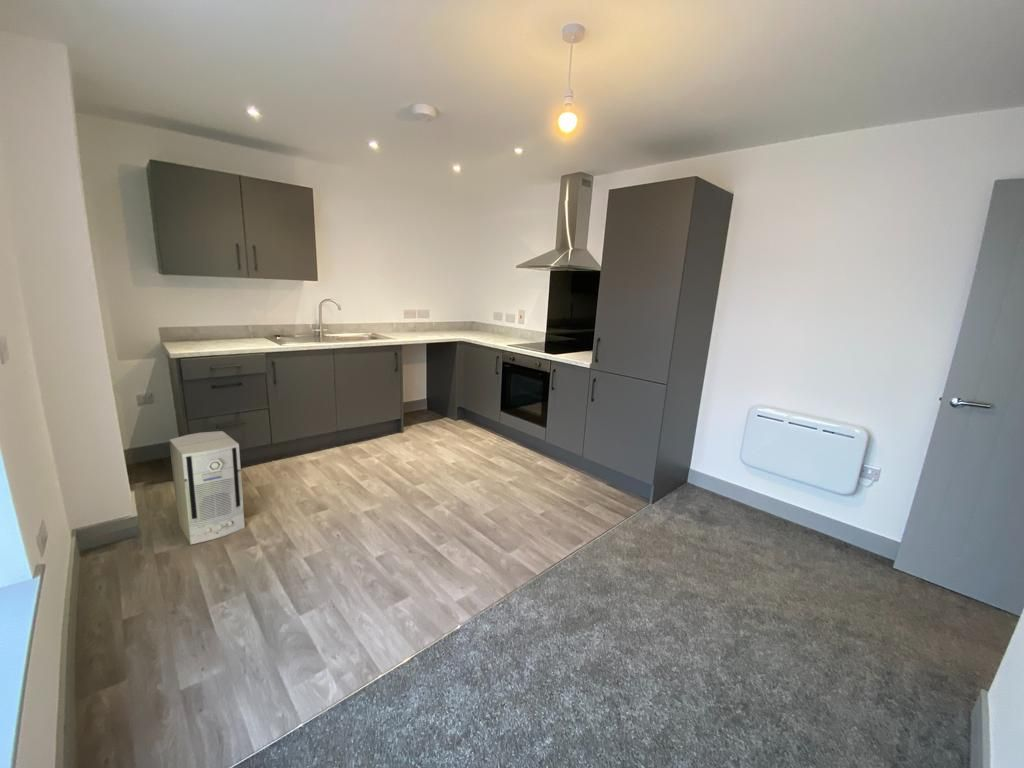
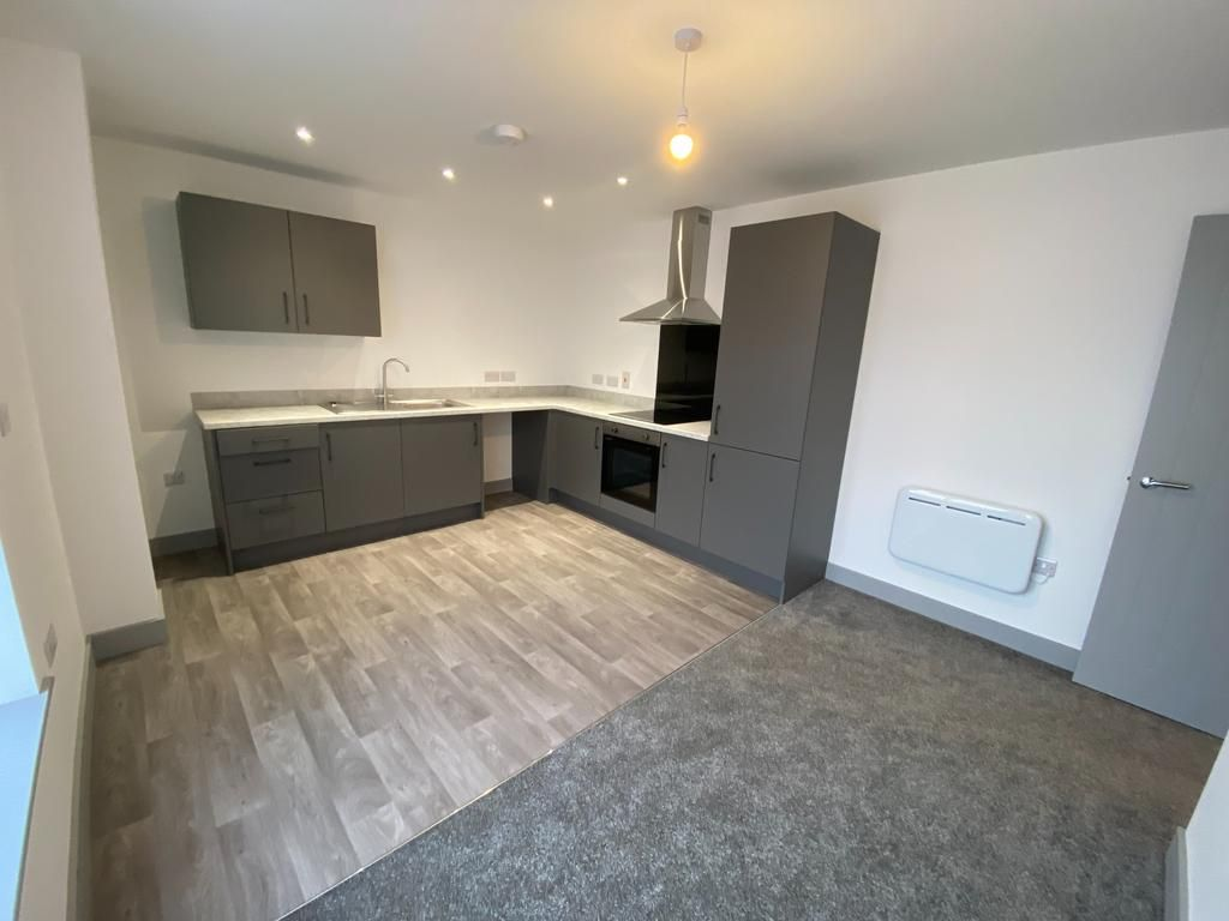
- air purifier (207, 484)
